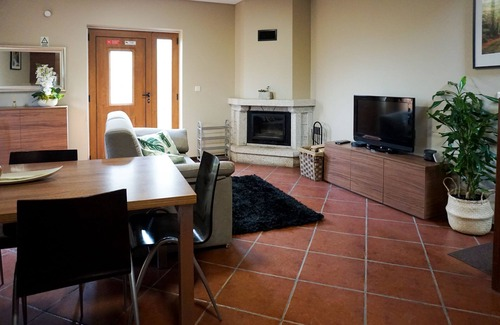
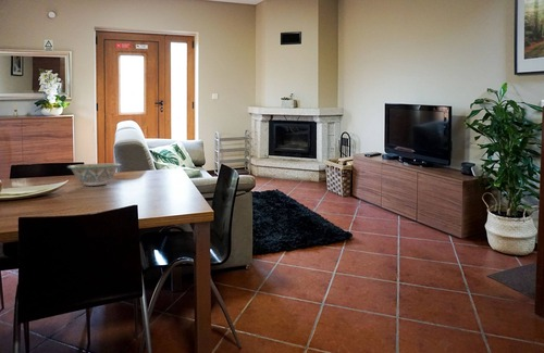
+ decorative bowl (95, 174)
